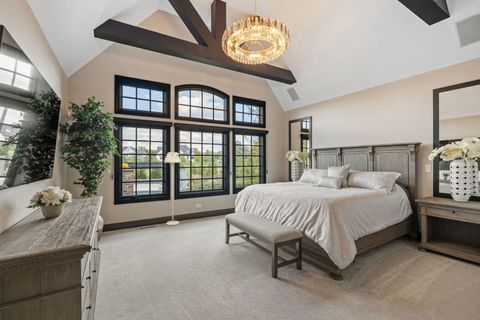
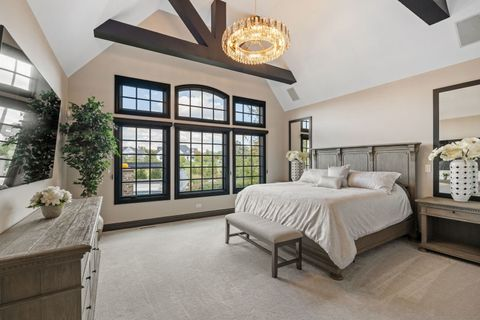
- floor lamp (172, 187)
